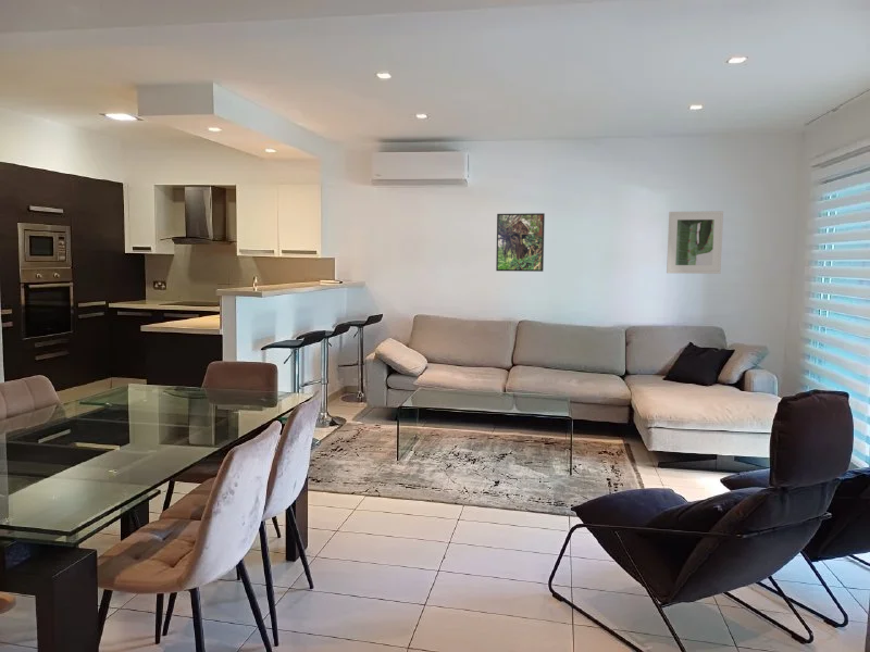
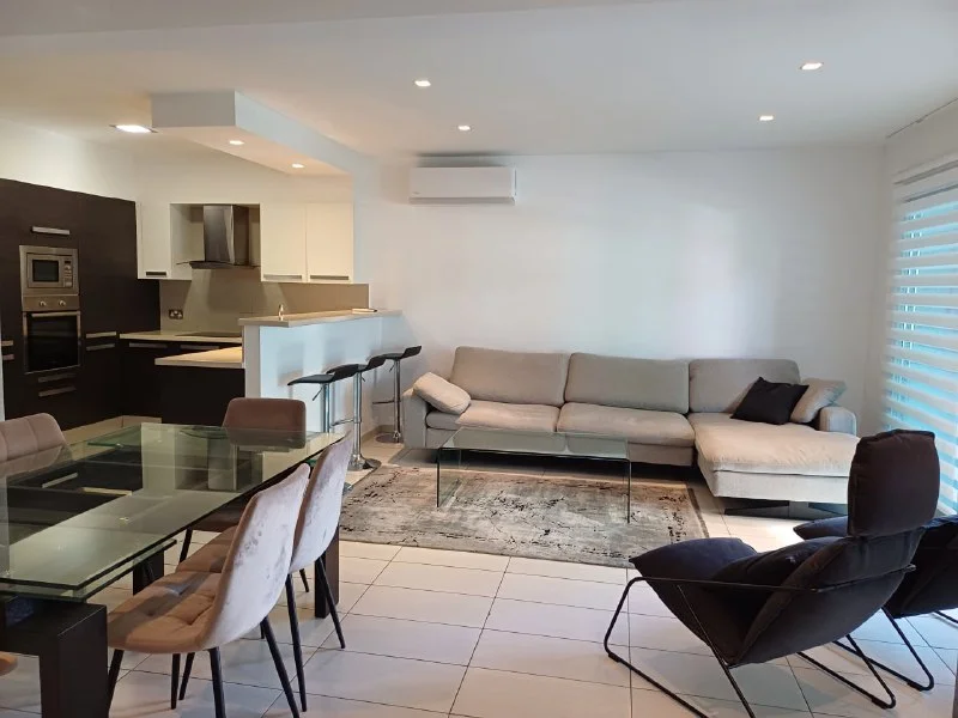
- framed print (694, 242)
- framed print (520, 242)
